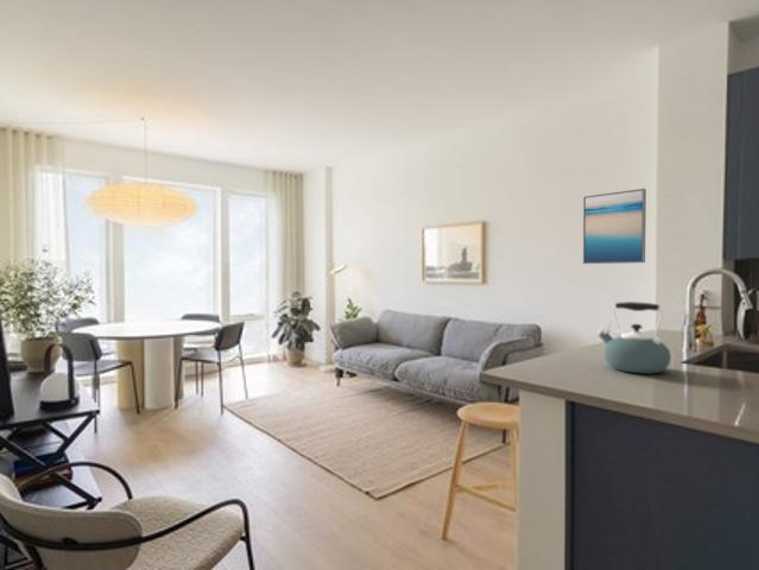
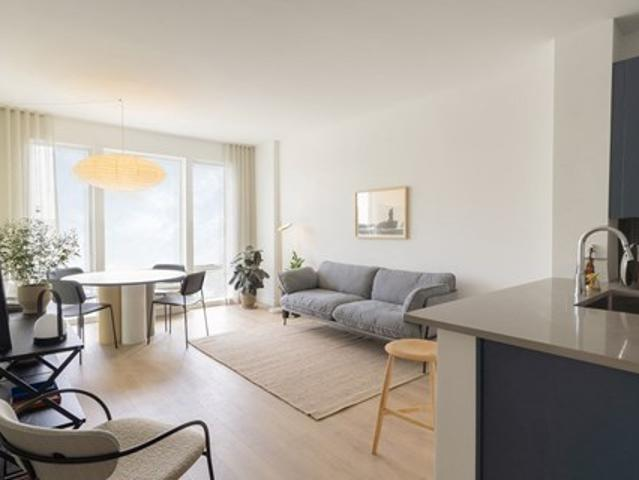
- wall art (613, 228)
- kettle (630, 335)
